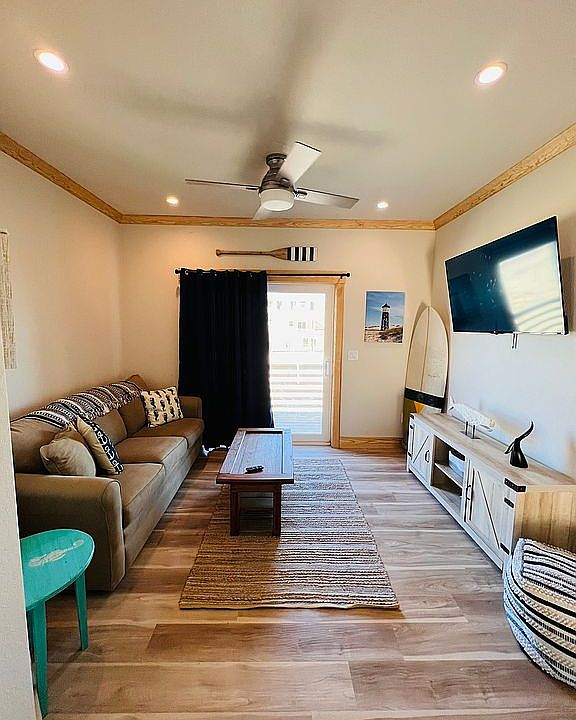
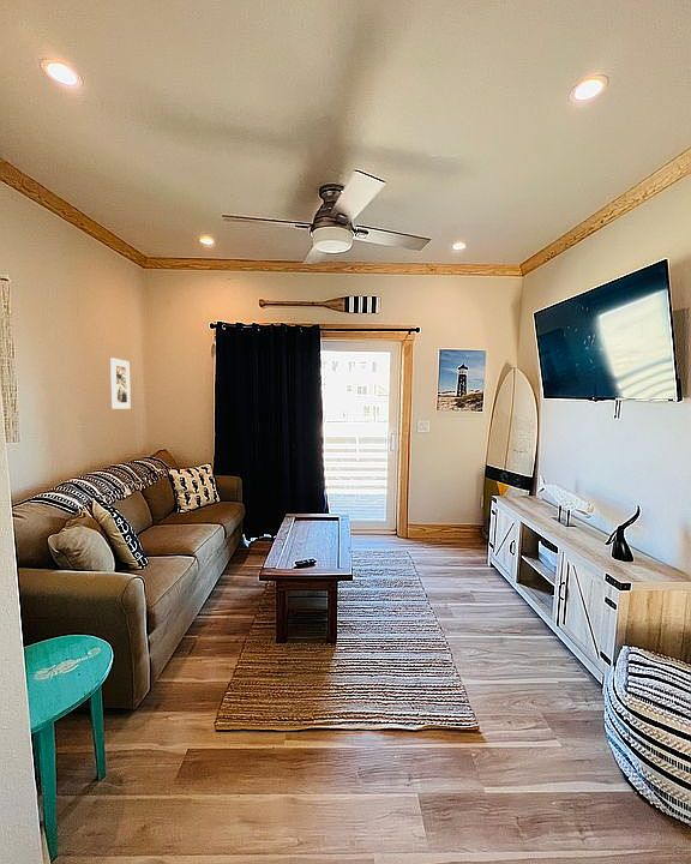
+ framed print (120, 384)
